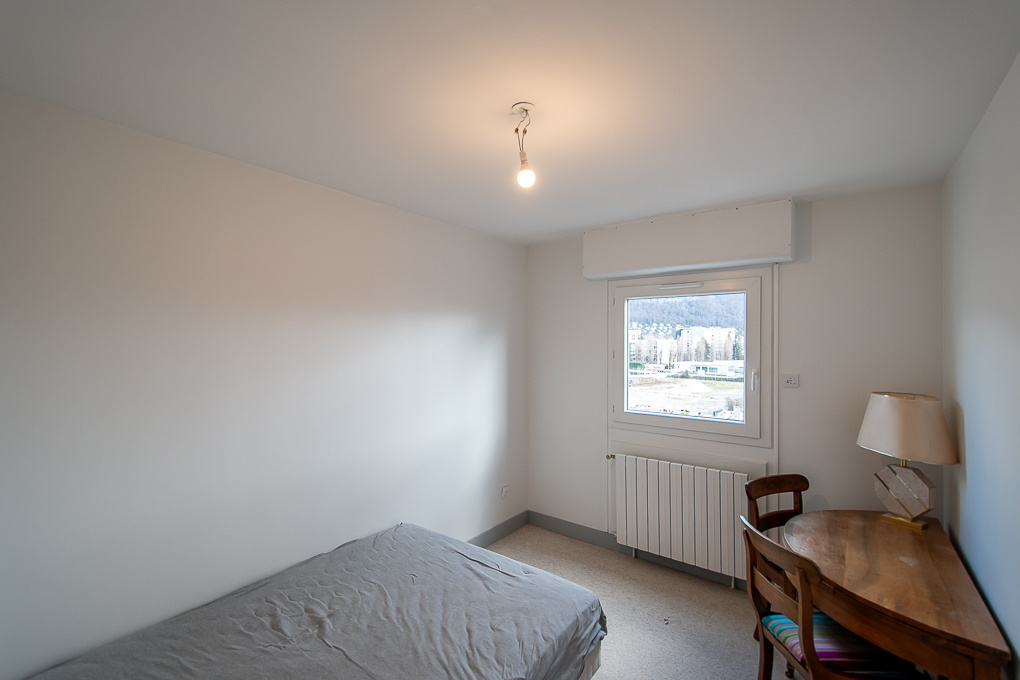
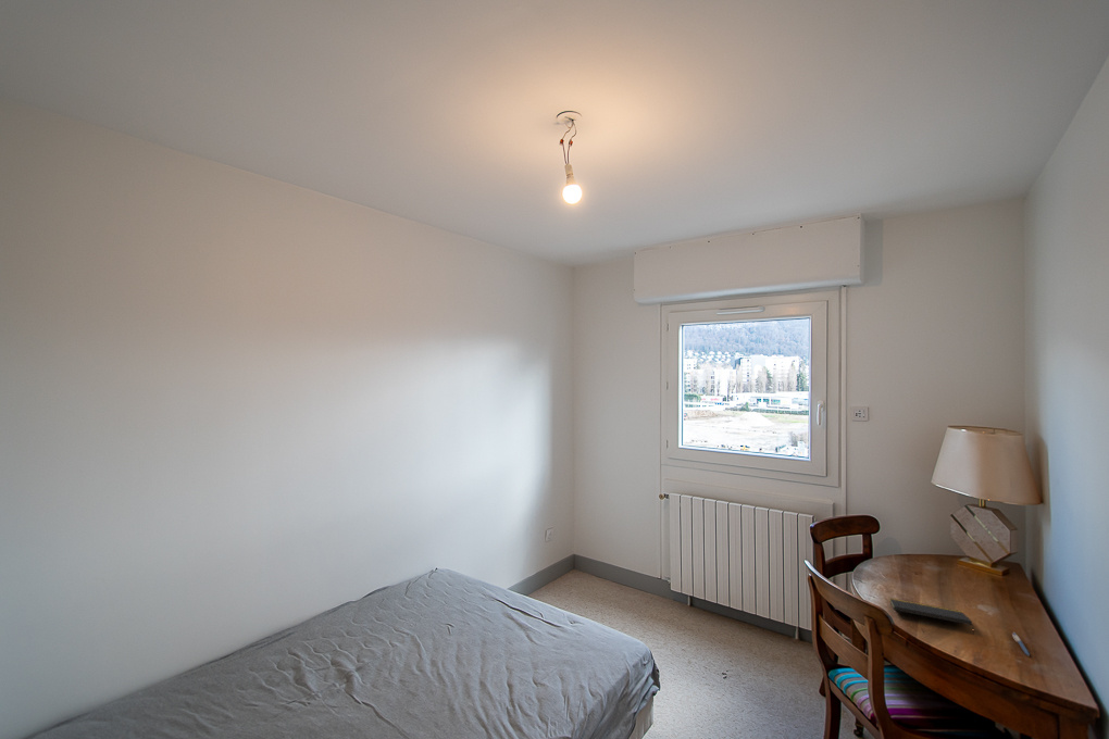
+ notepad (927, 610)
+ pen (1020, 643)
